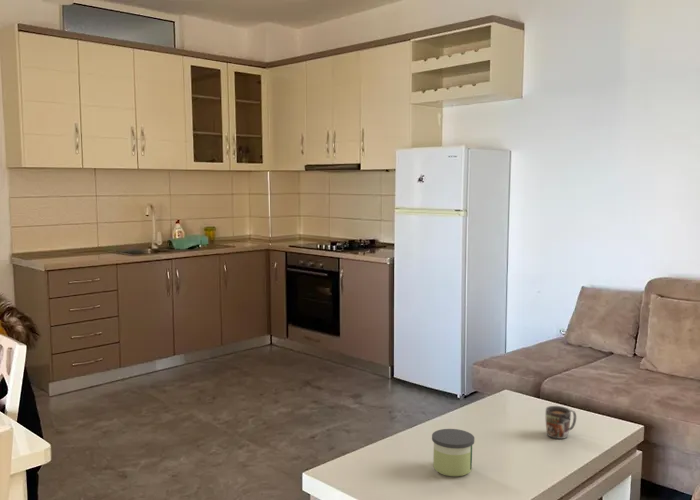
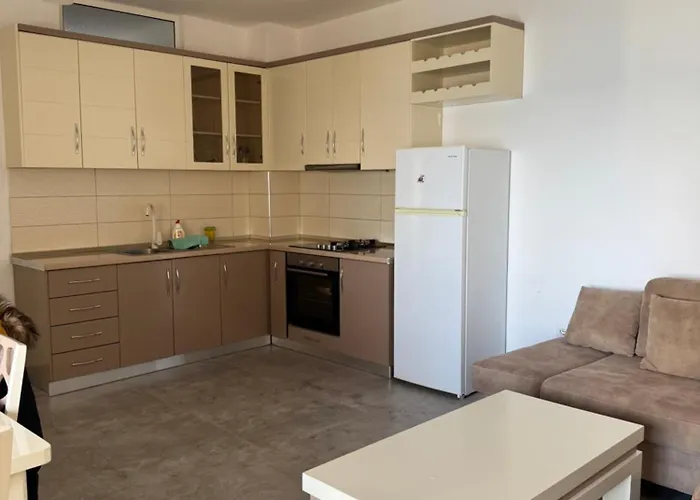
- candle (452, 453)
- mug (561, 421)
